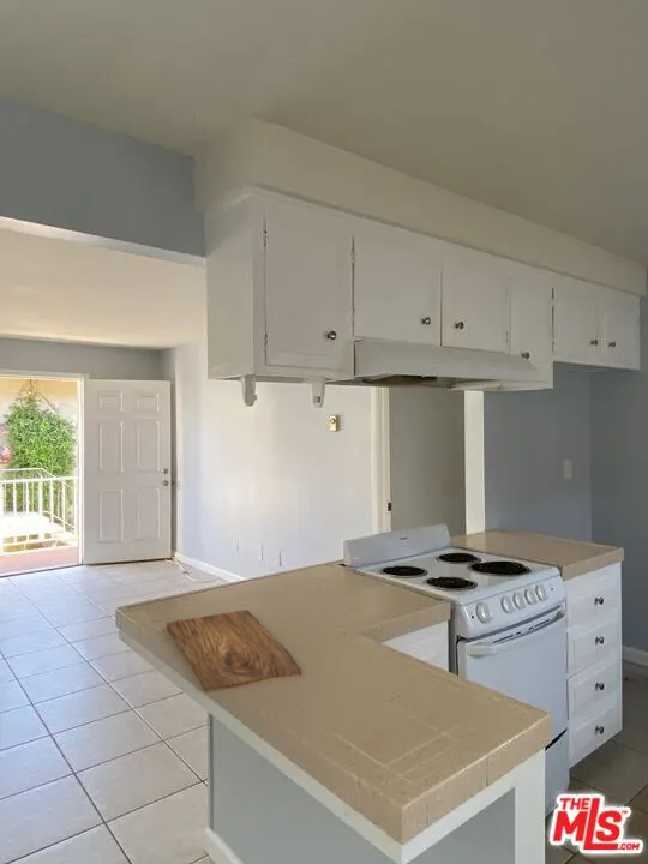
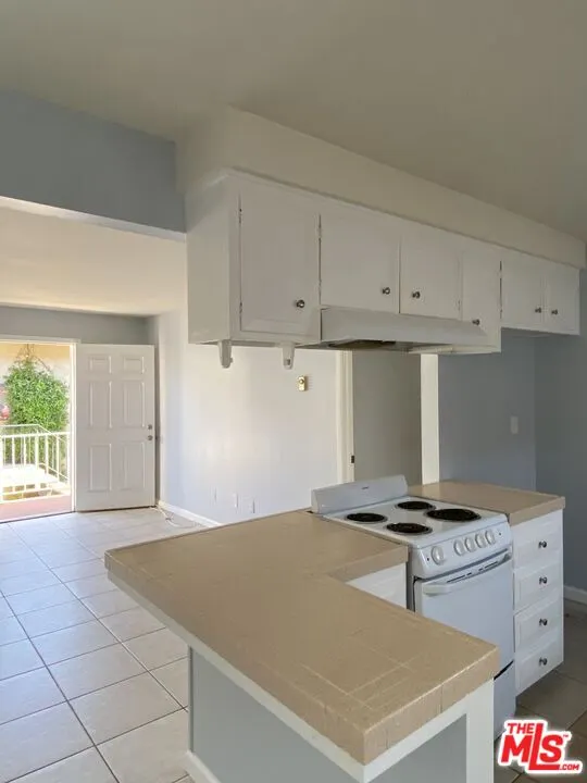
- cutting board (229, 644)
